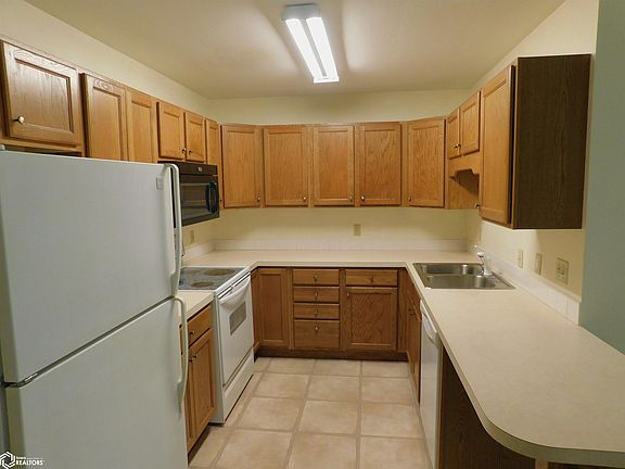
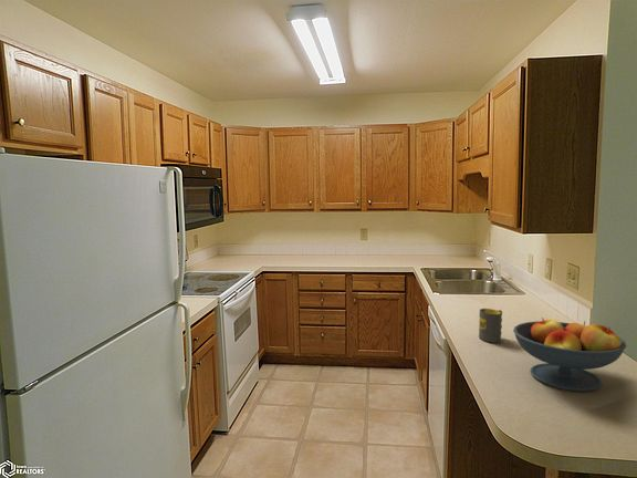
+ mug (491, 324)
+ fruit bowl (565, 349)
